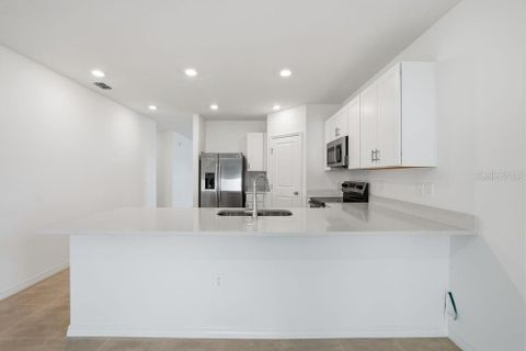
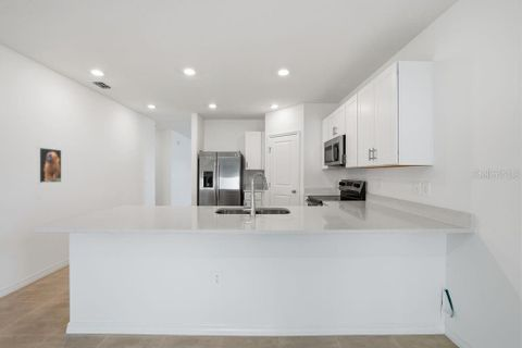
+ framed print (49, 165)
